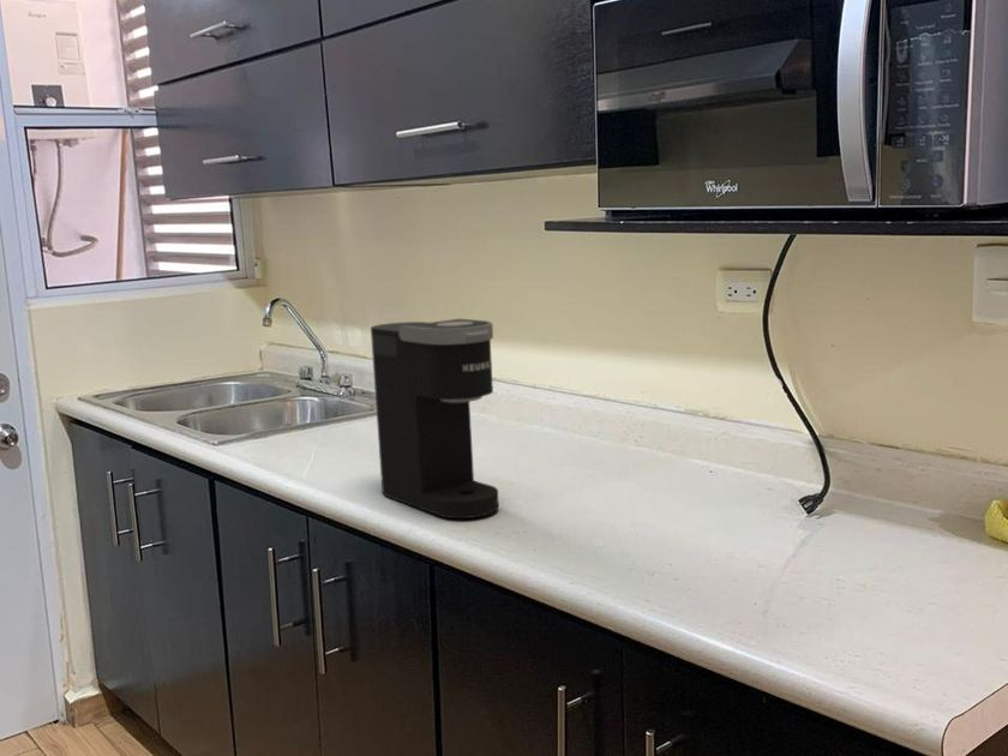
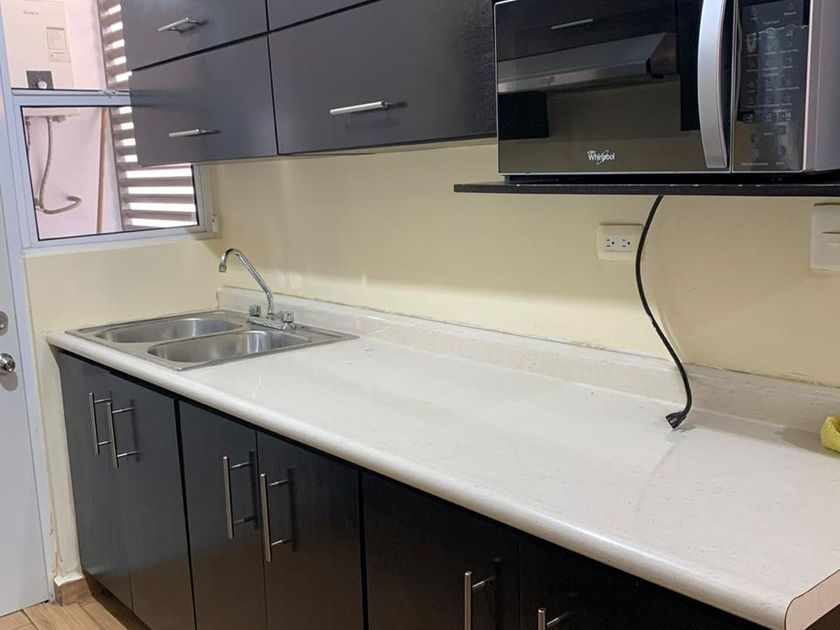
- coffee maker (433, 412)
